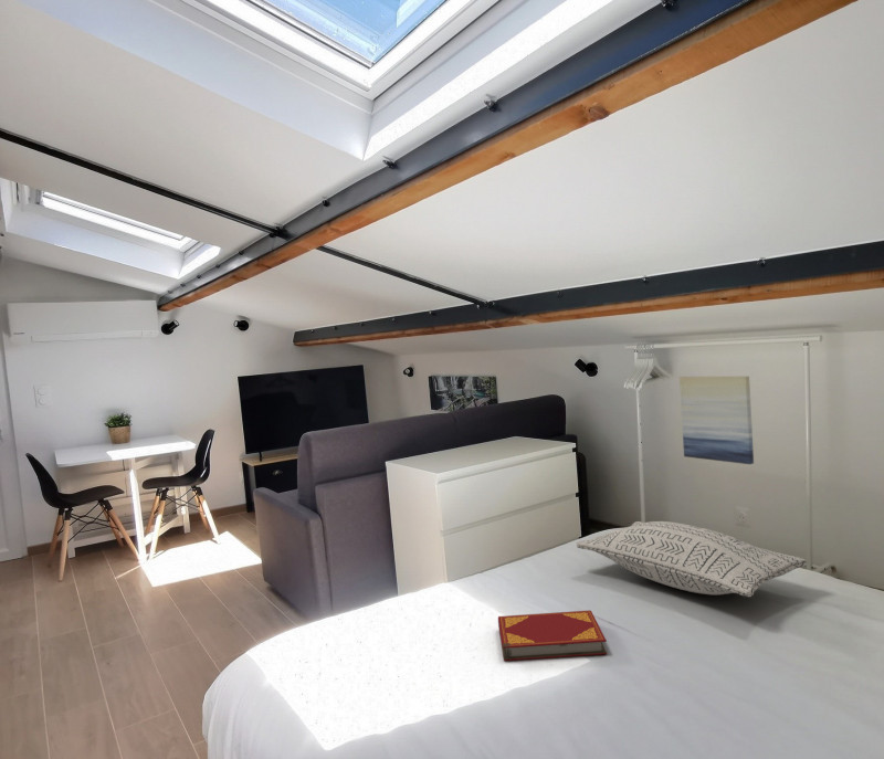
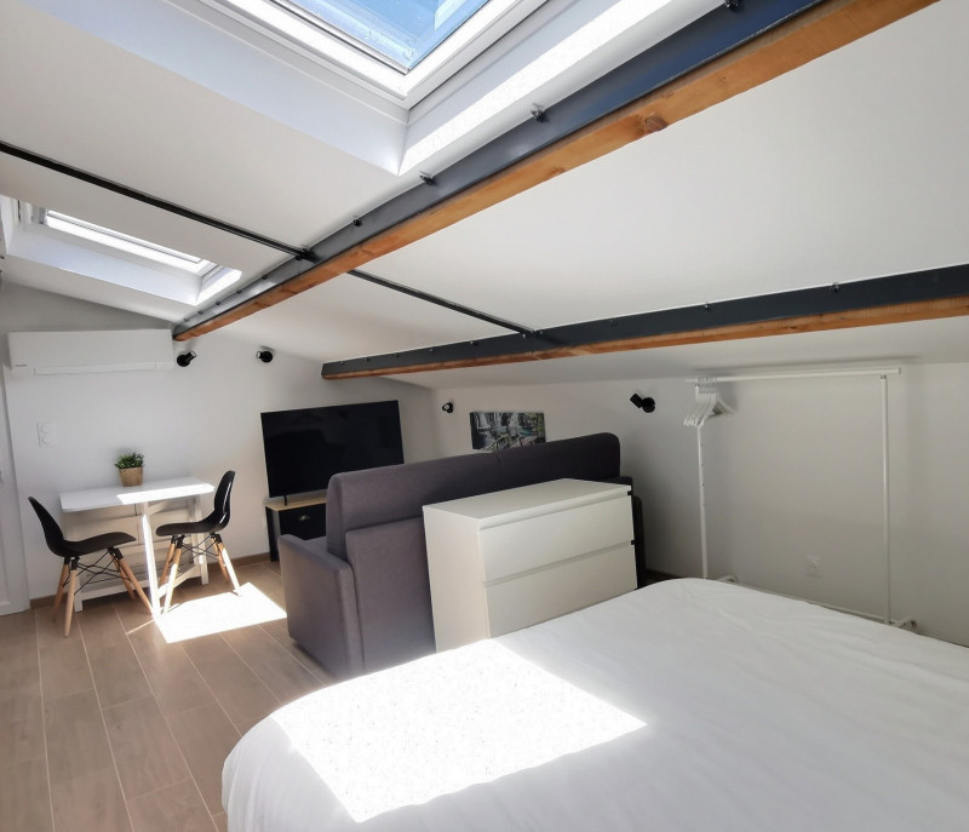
- hardback book (549, 633)
- pillow (683, 555)
- wall art (715, 418)
